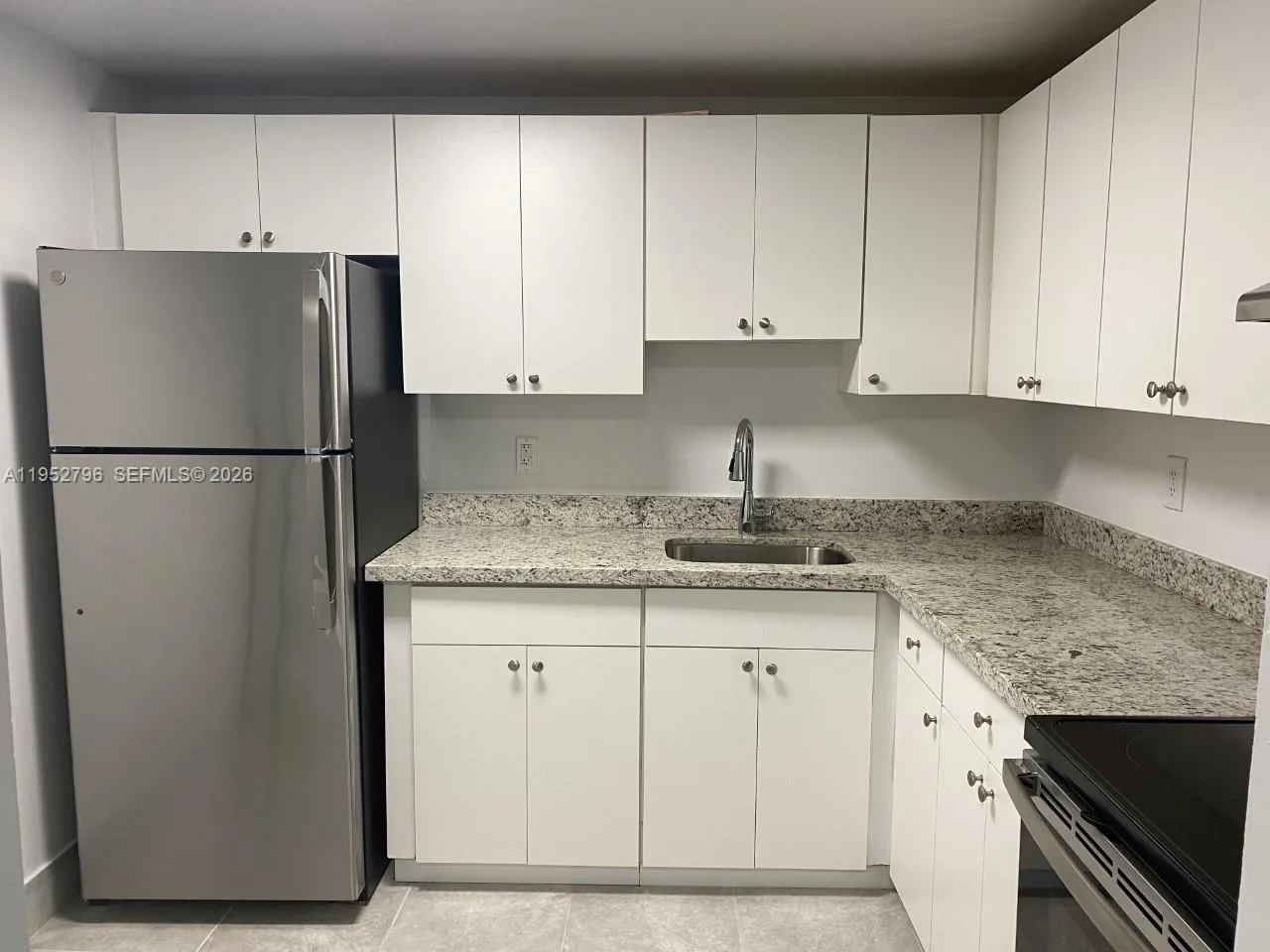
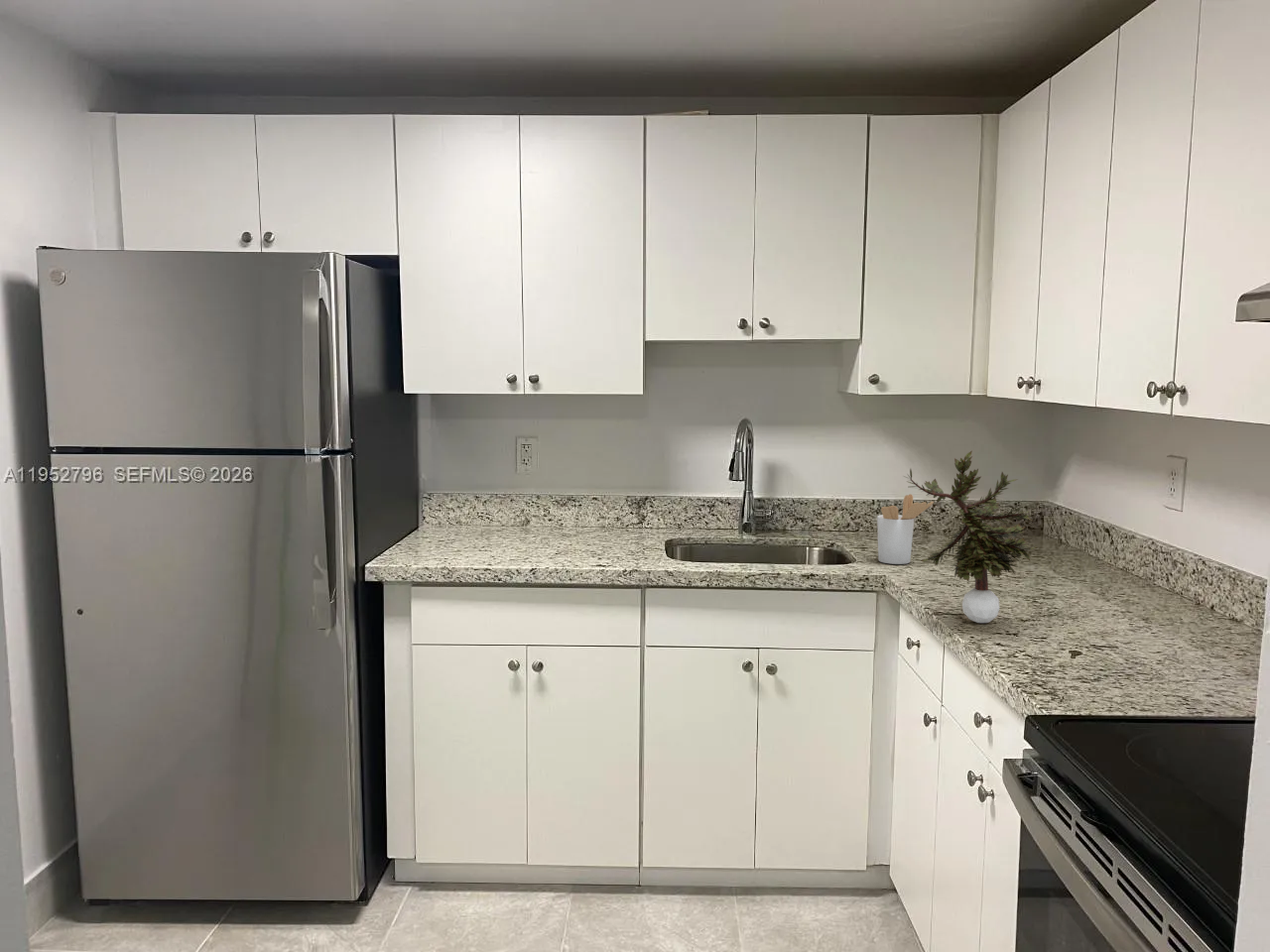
+ potted plant (968, 538)
+ utensil holder (903, 530)
